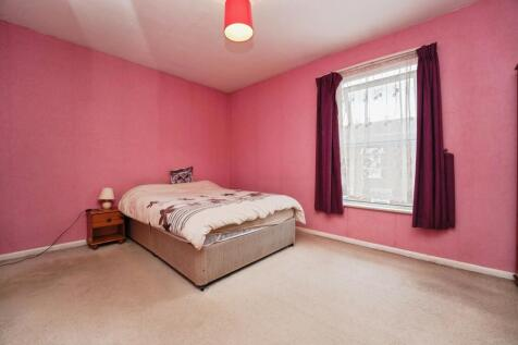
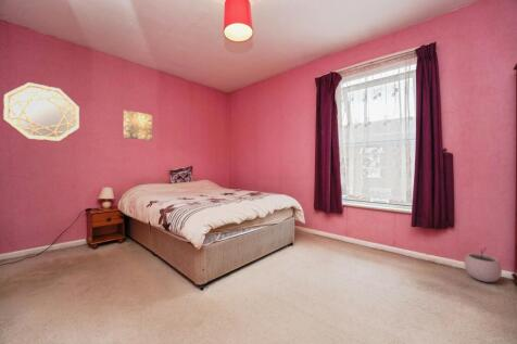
+ wall art (138, 126)
+ plant pot (482, 263)
+ home mirror (45, 113)
